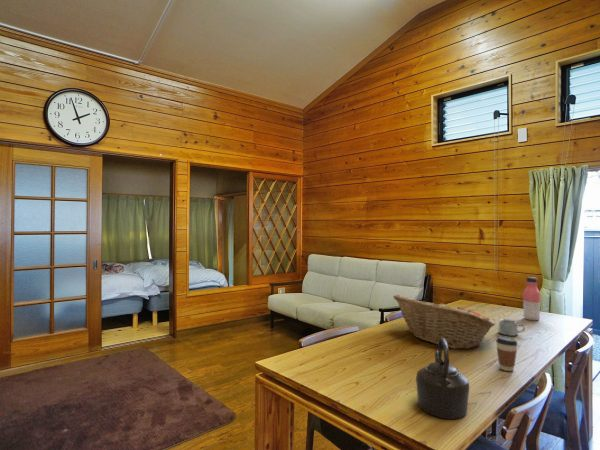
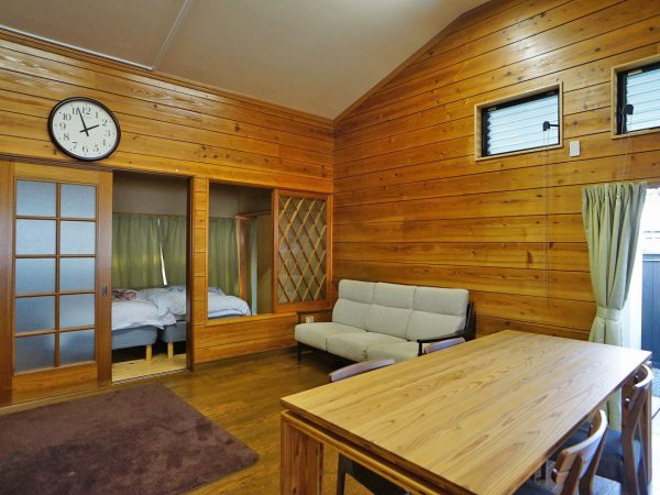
- mug (511, 328)
- water bottle (531, 298)
- fruit basket (440, 317)
- kettle (440, 369)
- coffee cup (506, 353)
